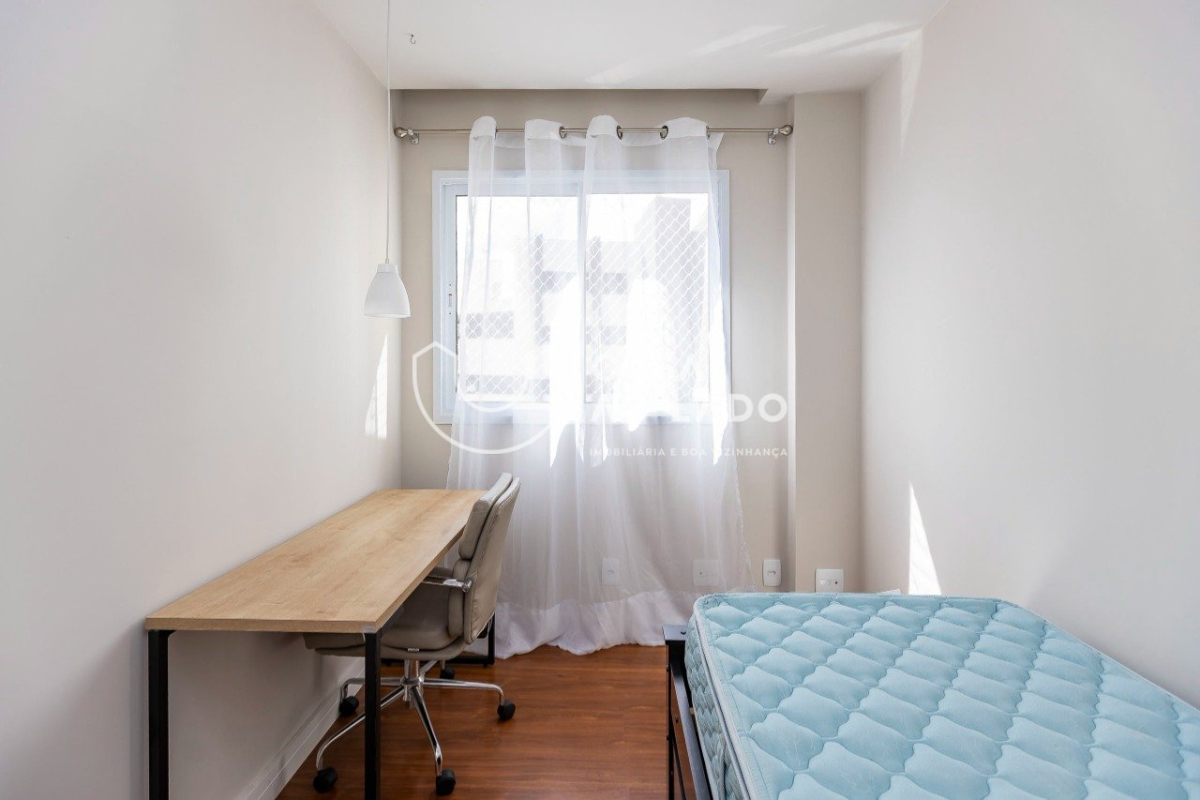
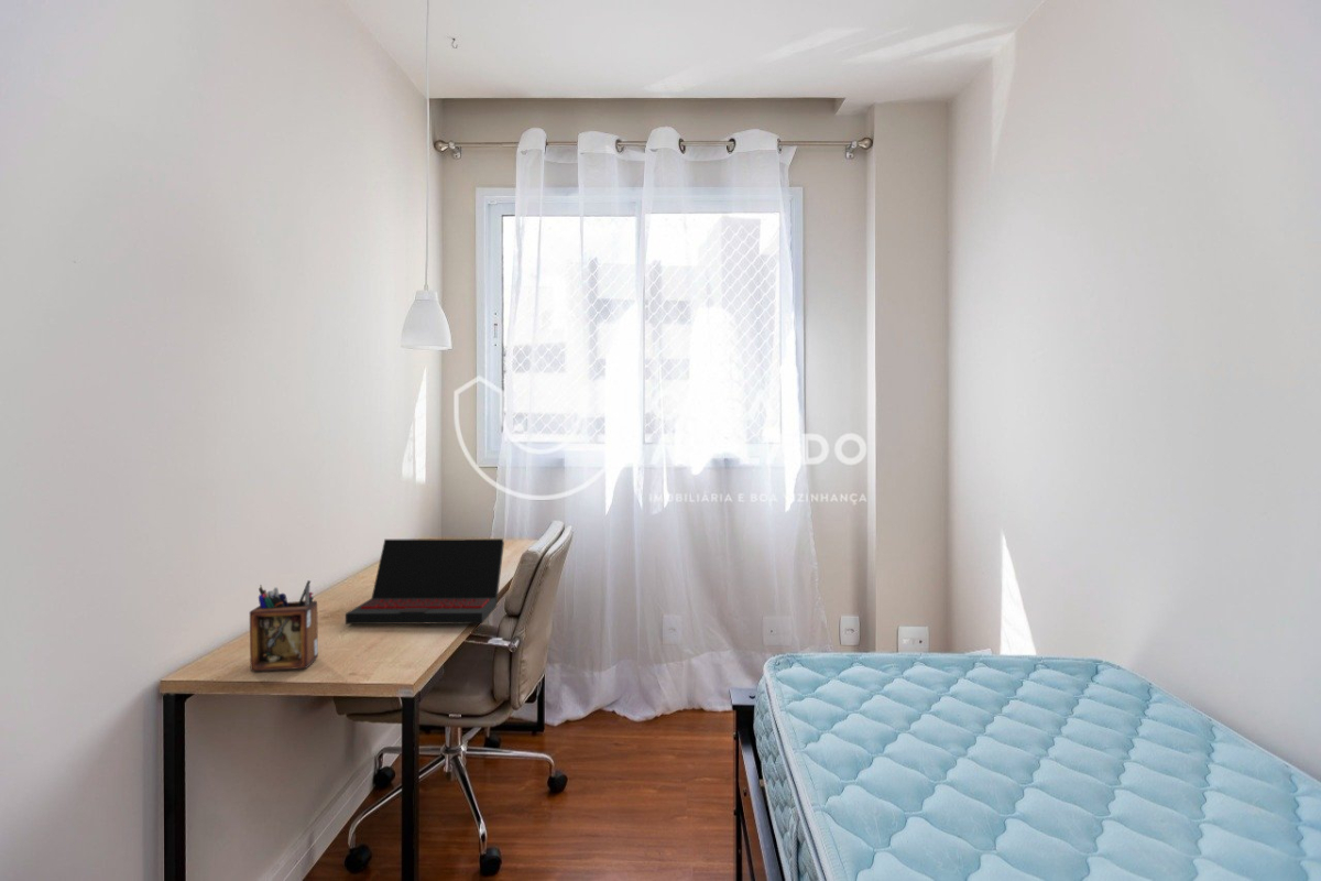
+ desk organizer (284, 623)
+ laptop (430, 577)
